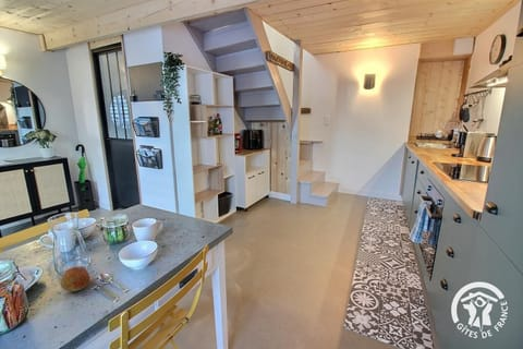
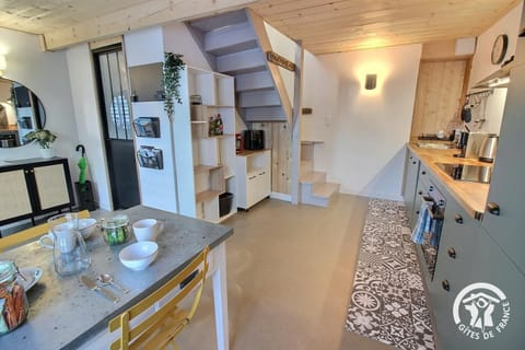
- apple (74, 278)
